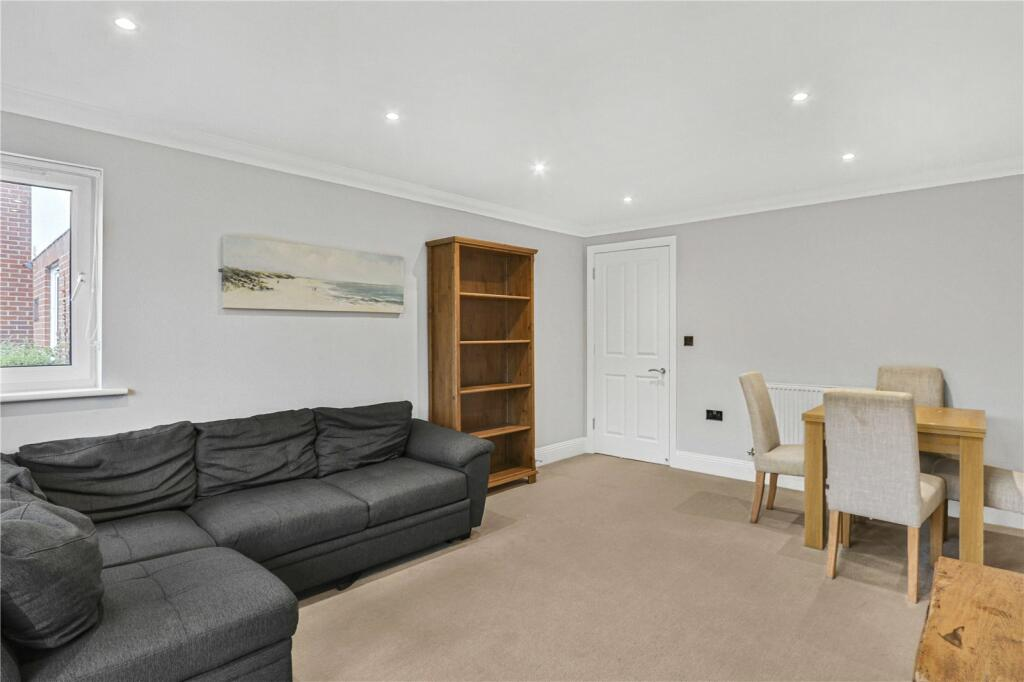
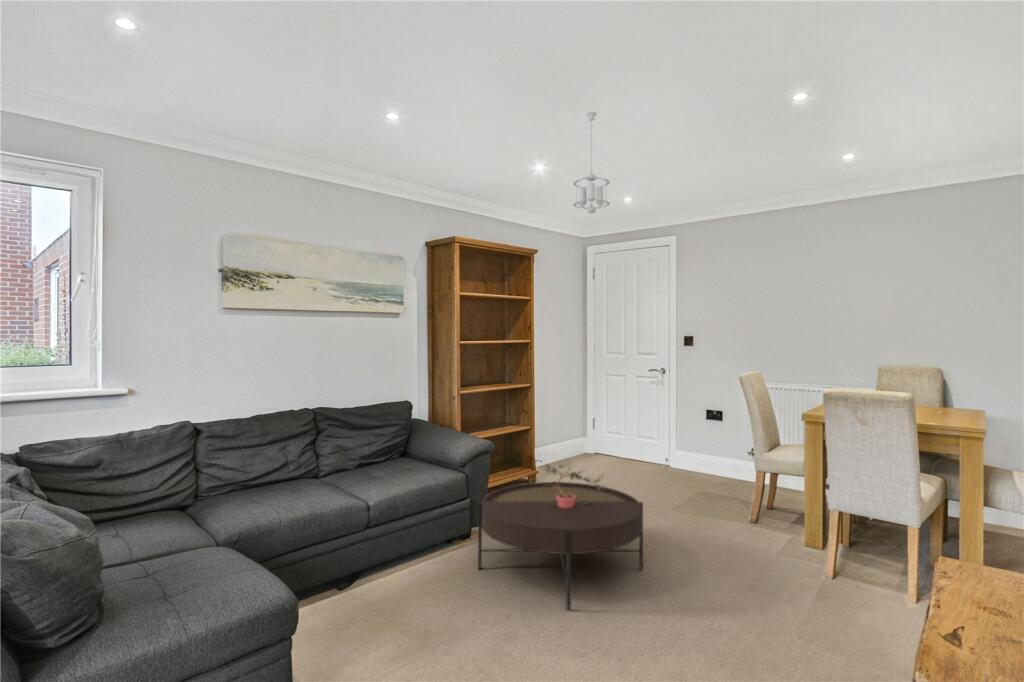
+ potted plant (571, 479)
+ pendant light (591, 163)
+ coffee table (560, 535)
